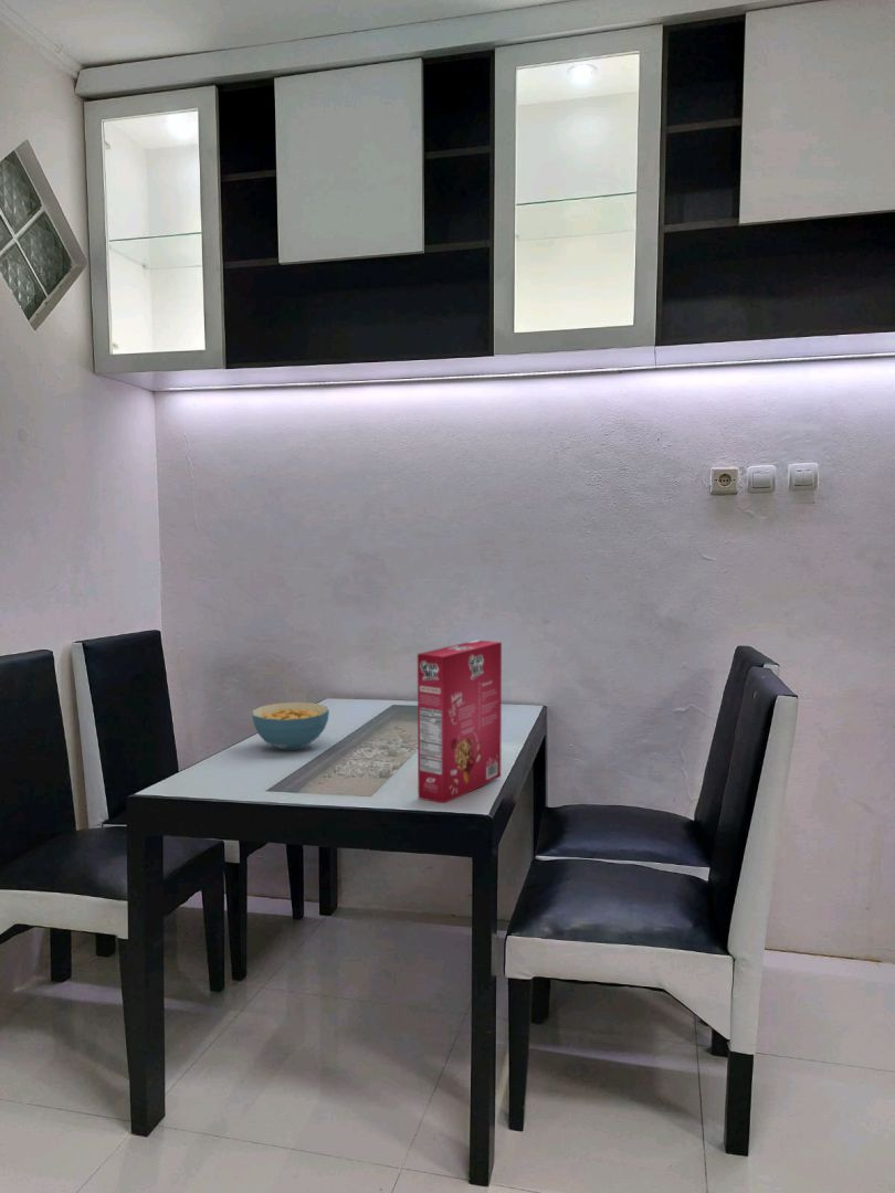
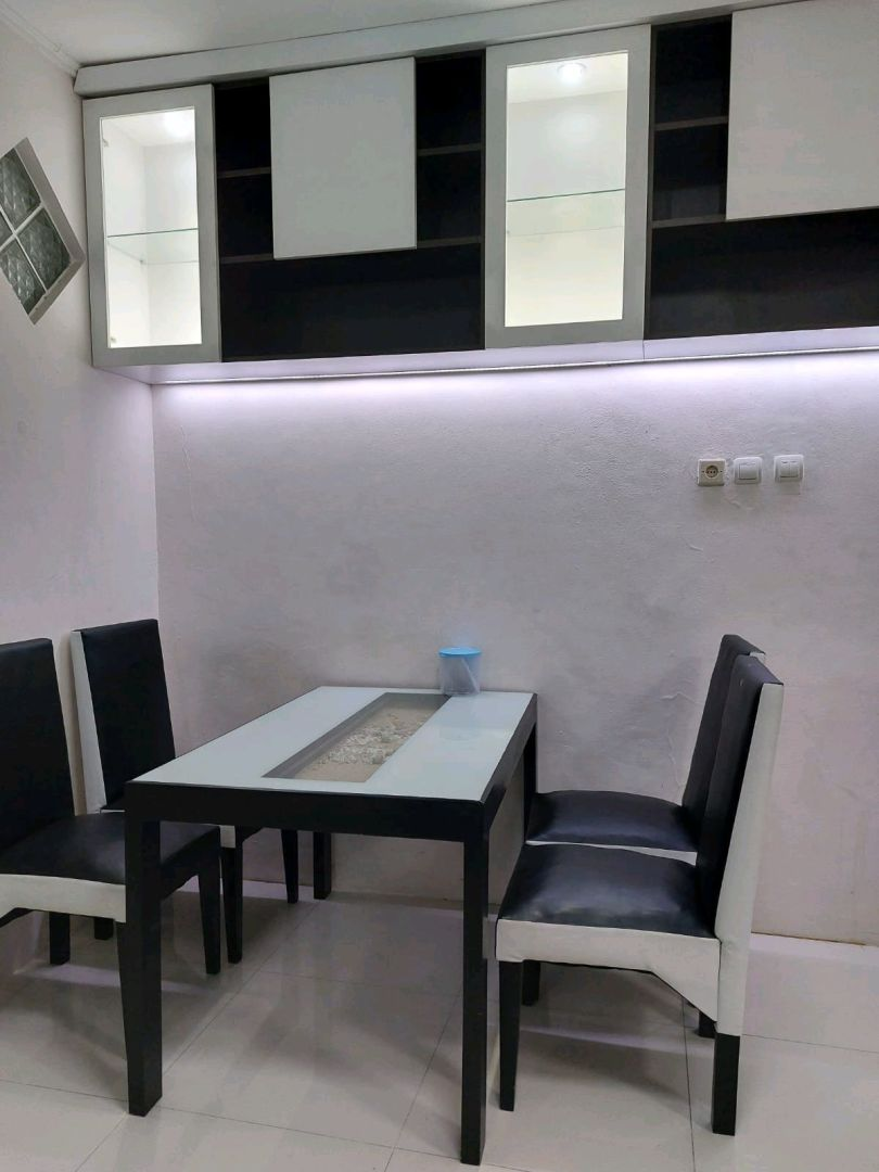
- cereal bowl (291, 728)
- cereal box (461, 718)
